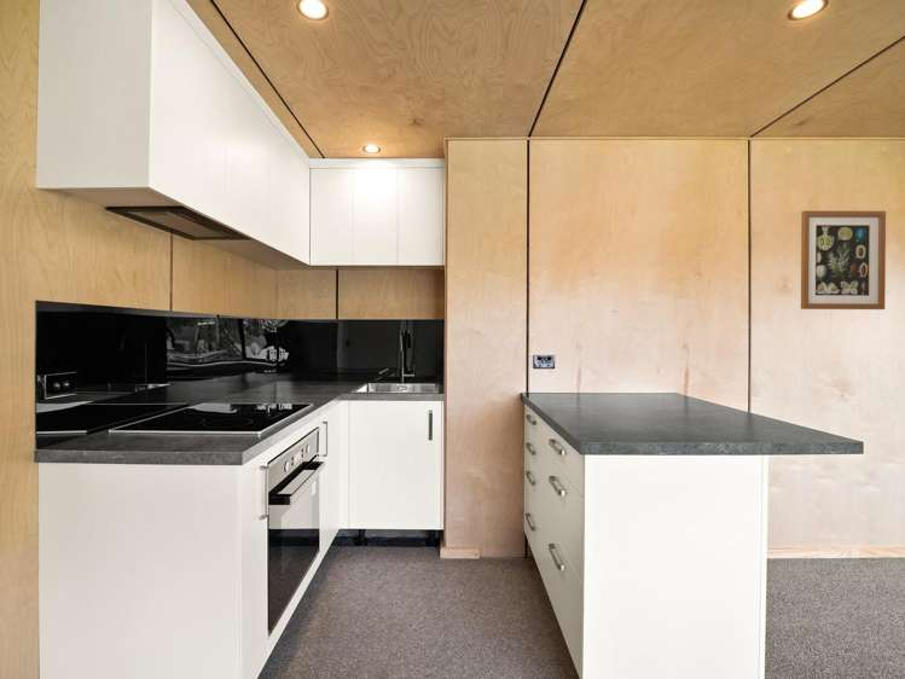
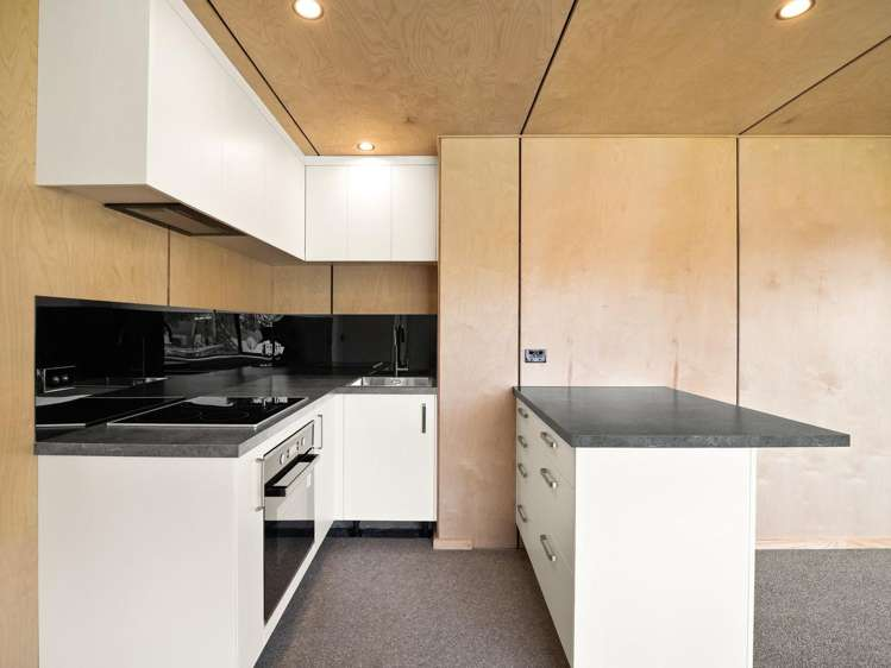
- wall art (842, 260)
